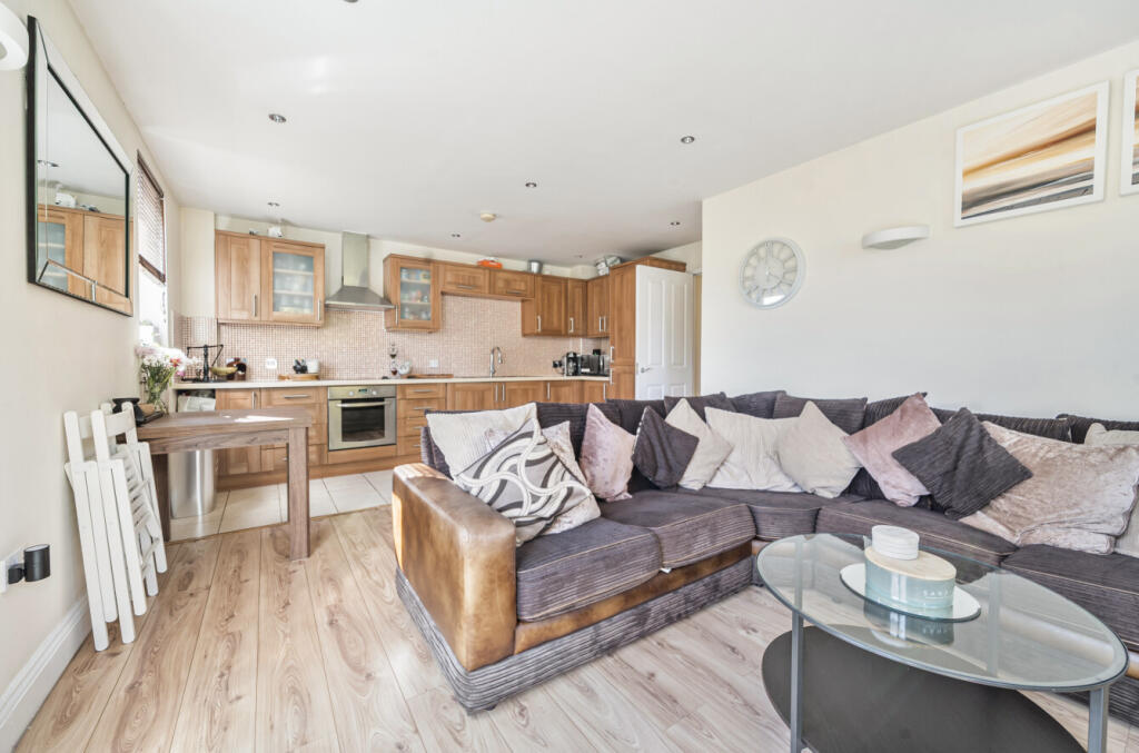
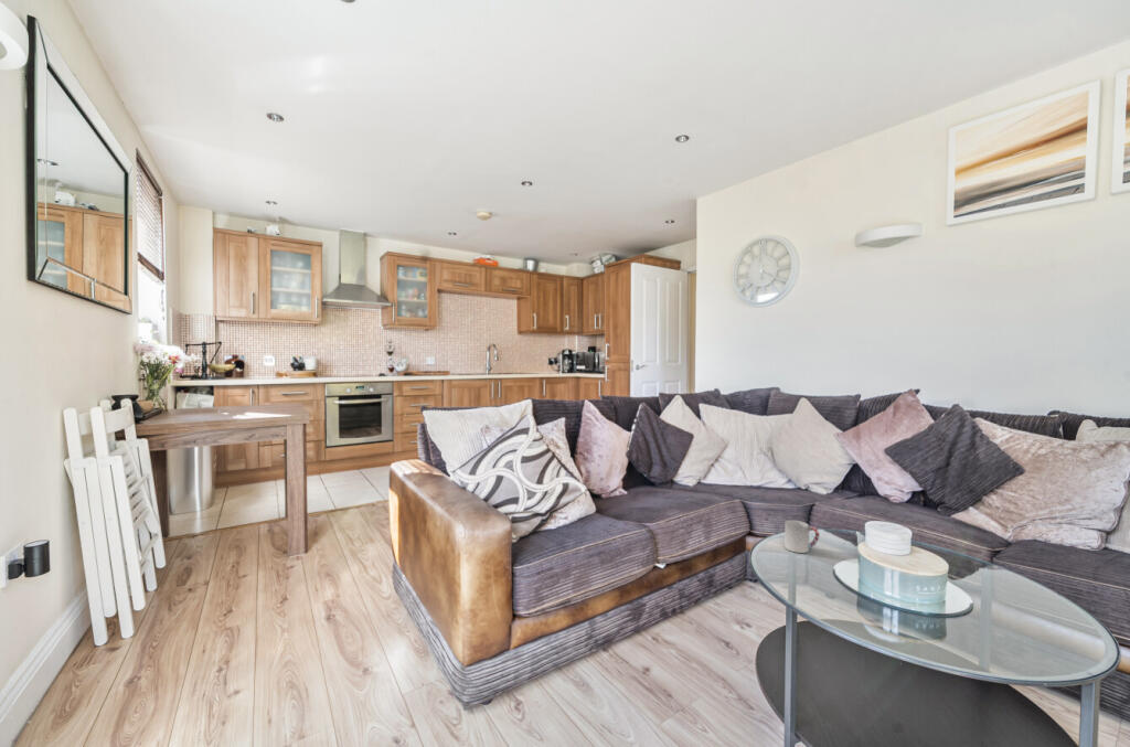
+ cup (801, 536)
